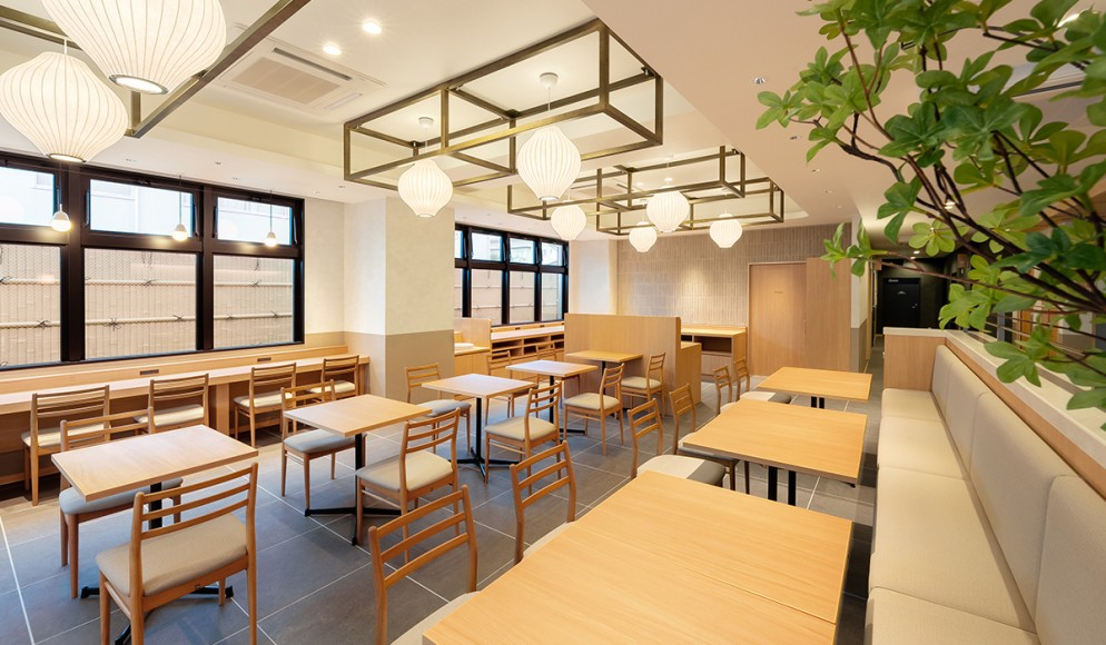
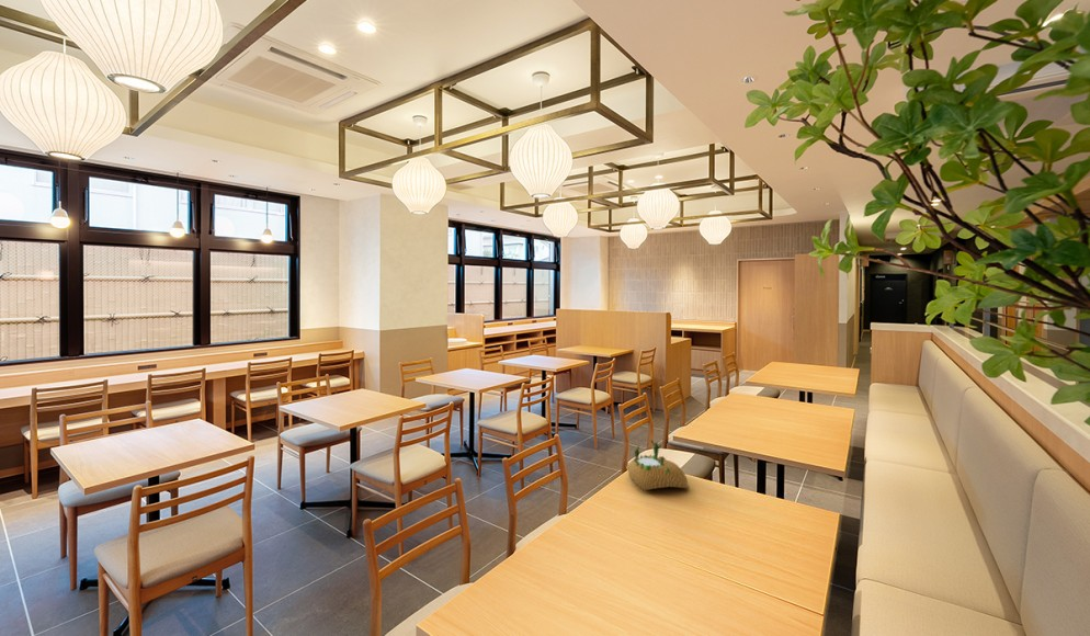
+ succulent planter (656, 463)
